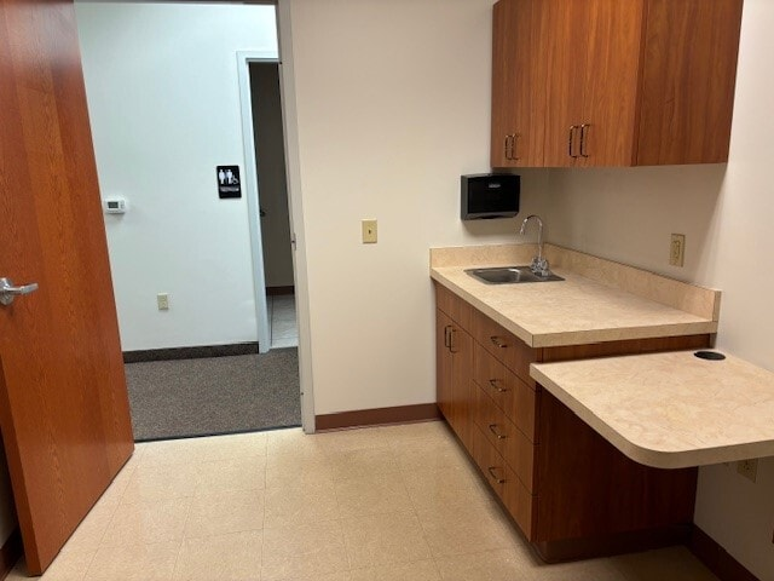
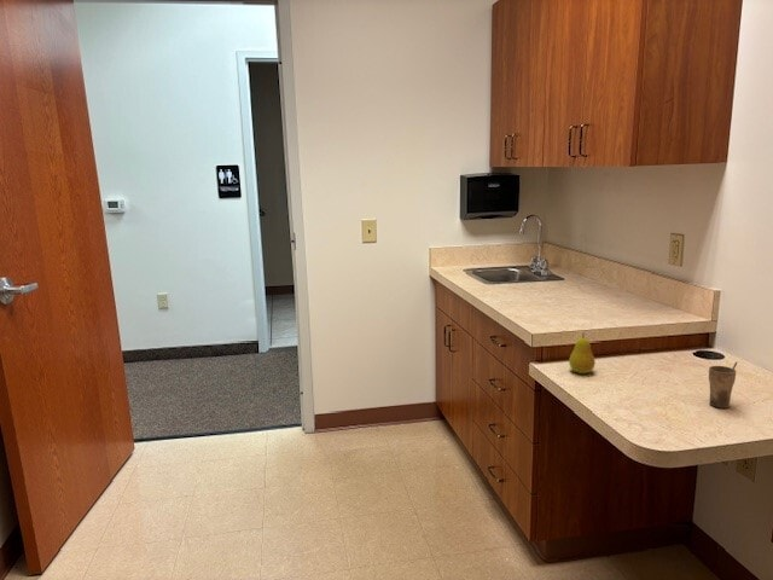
+ cup (721, 382)
+ fruit (582, 352)
